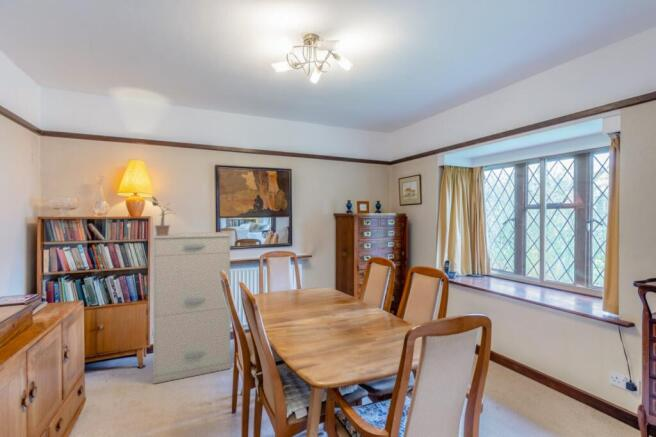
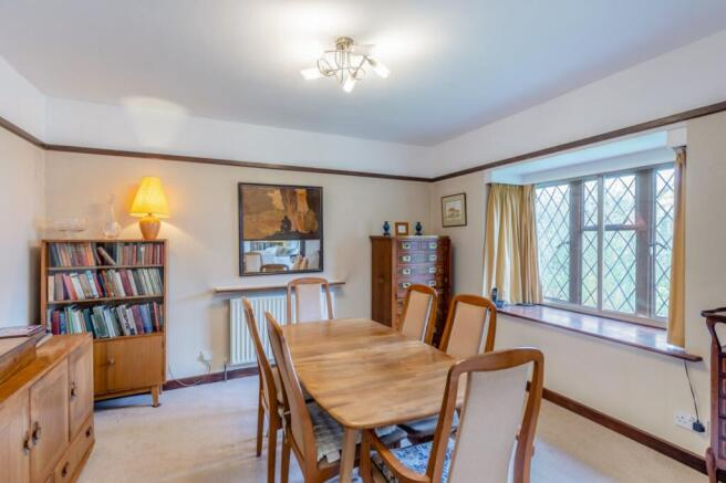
- filing cabinet (191, 297)
- potted plant (163, 215)
